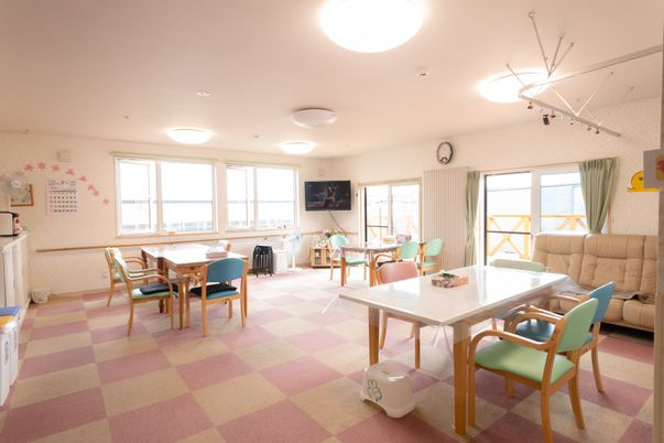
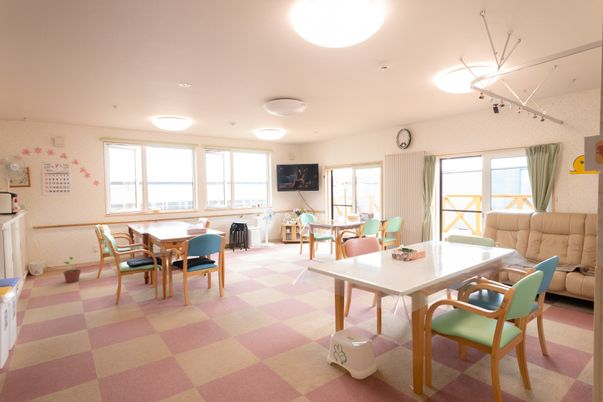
+ potted plant (72, 270)
